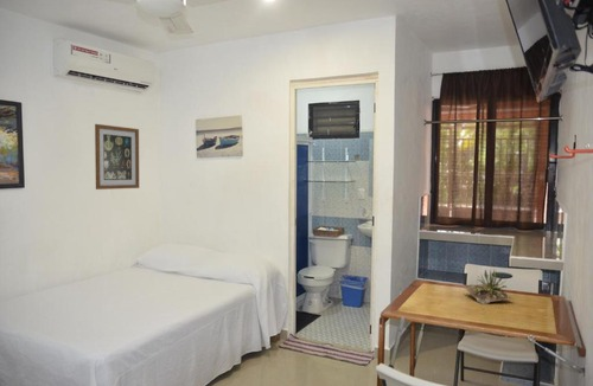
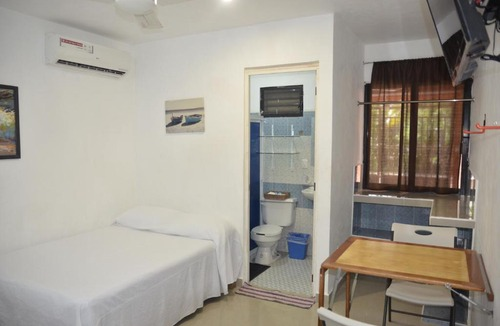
- succulent plant (486, 283)
- wall art (117, 157)
